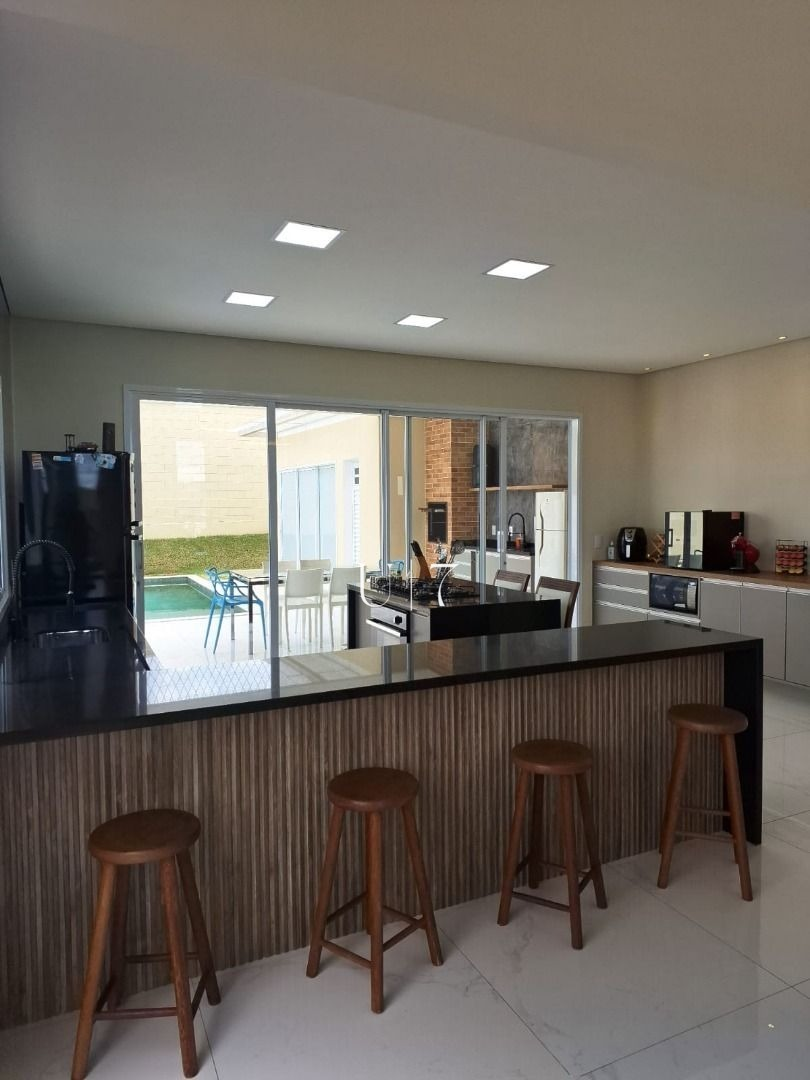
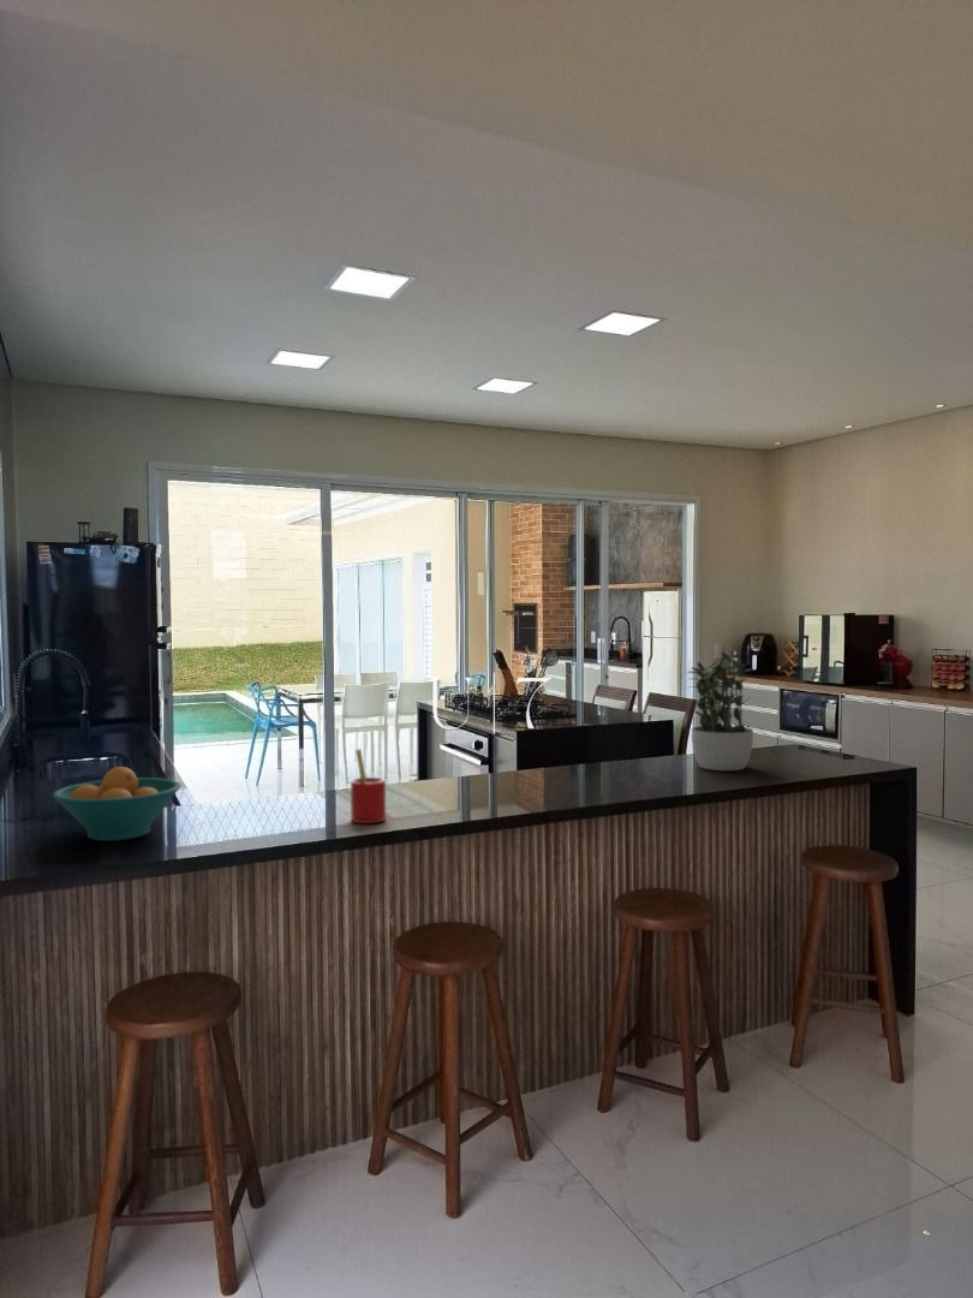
+ straw (366, 785)
+ potted plant (718, 709)
+ fruit bowl (118, 800)
